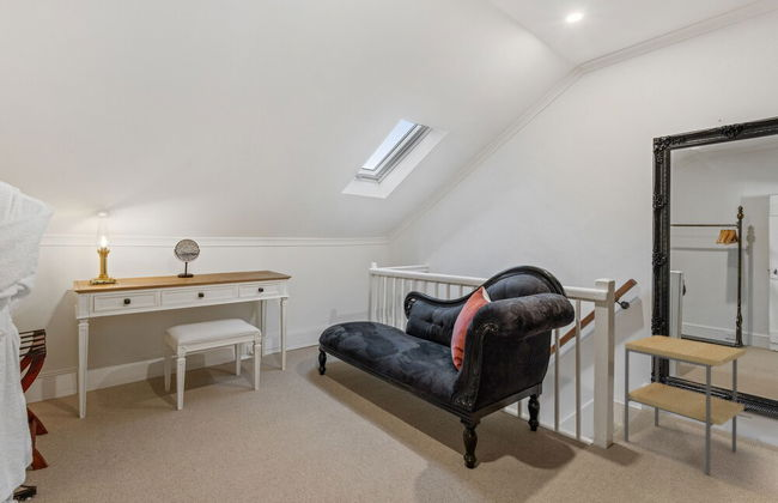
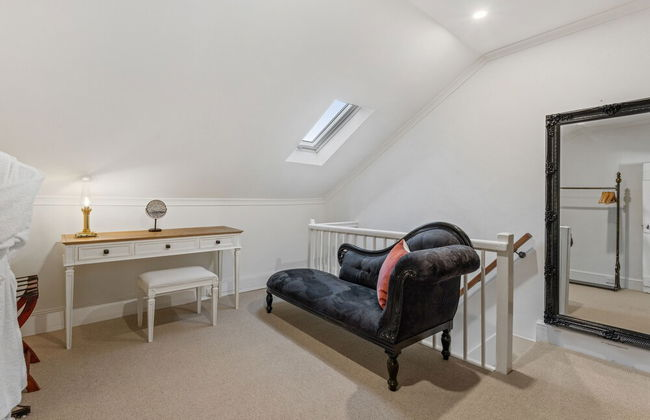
- side table (682, 396)
